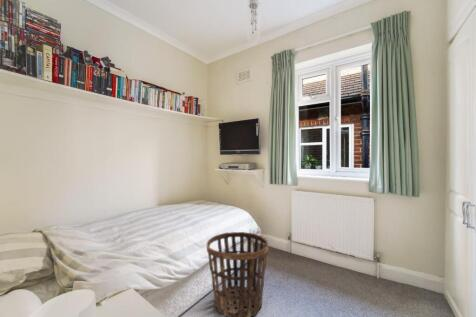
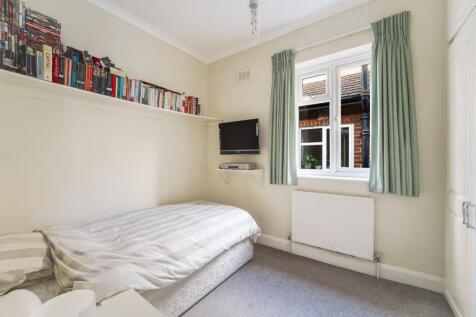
- basket (237, 271)
